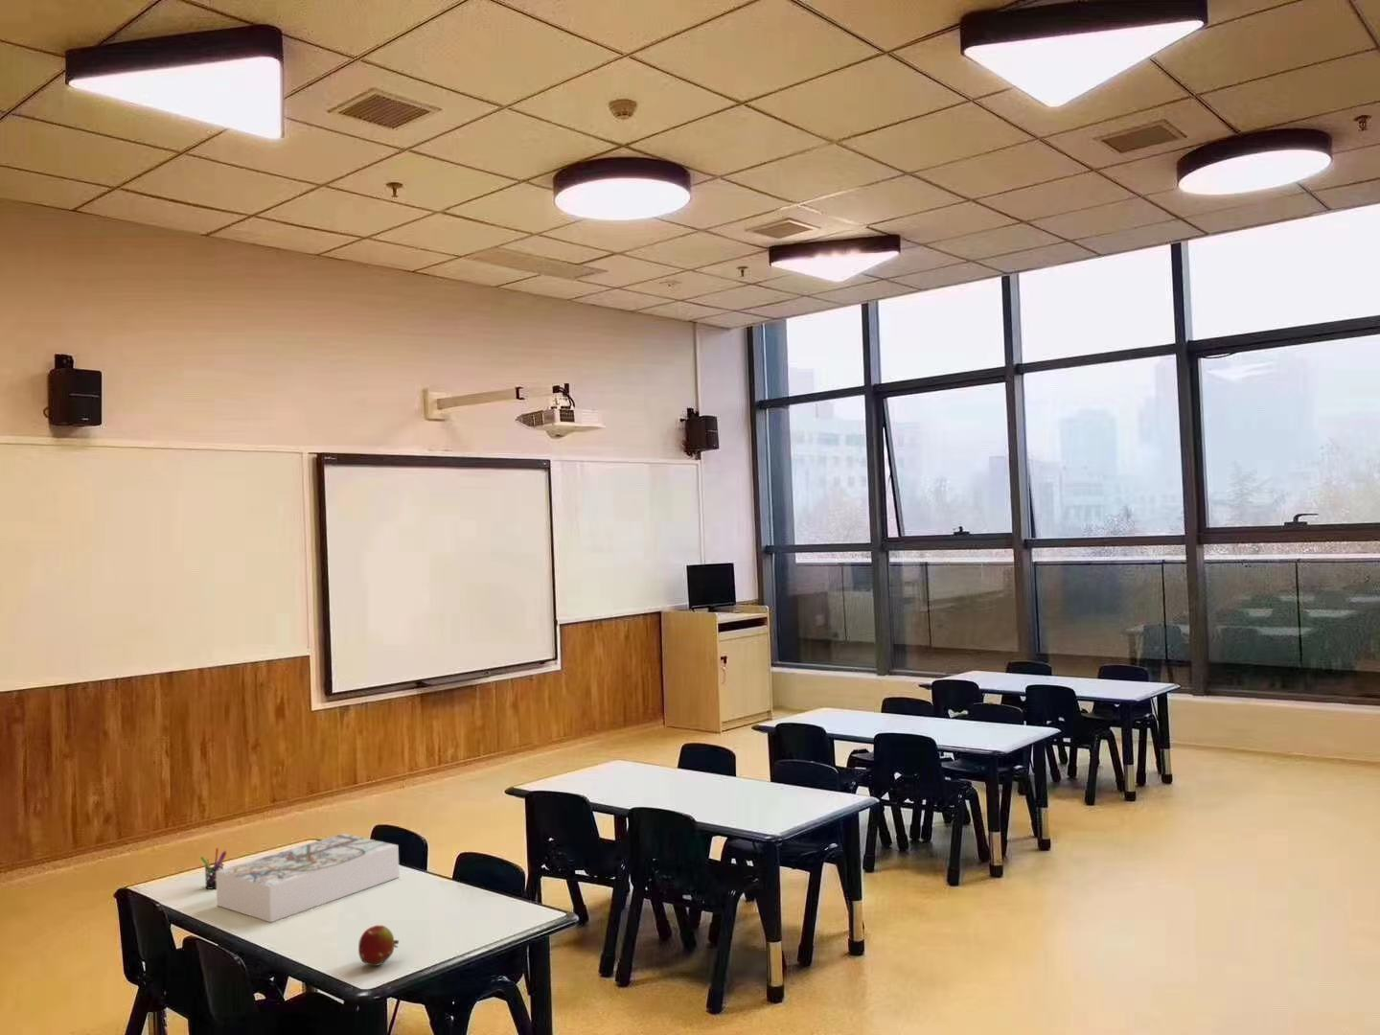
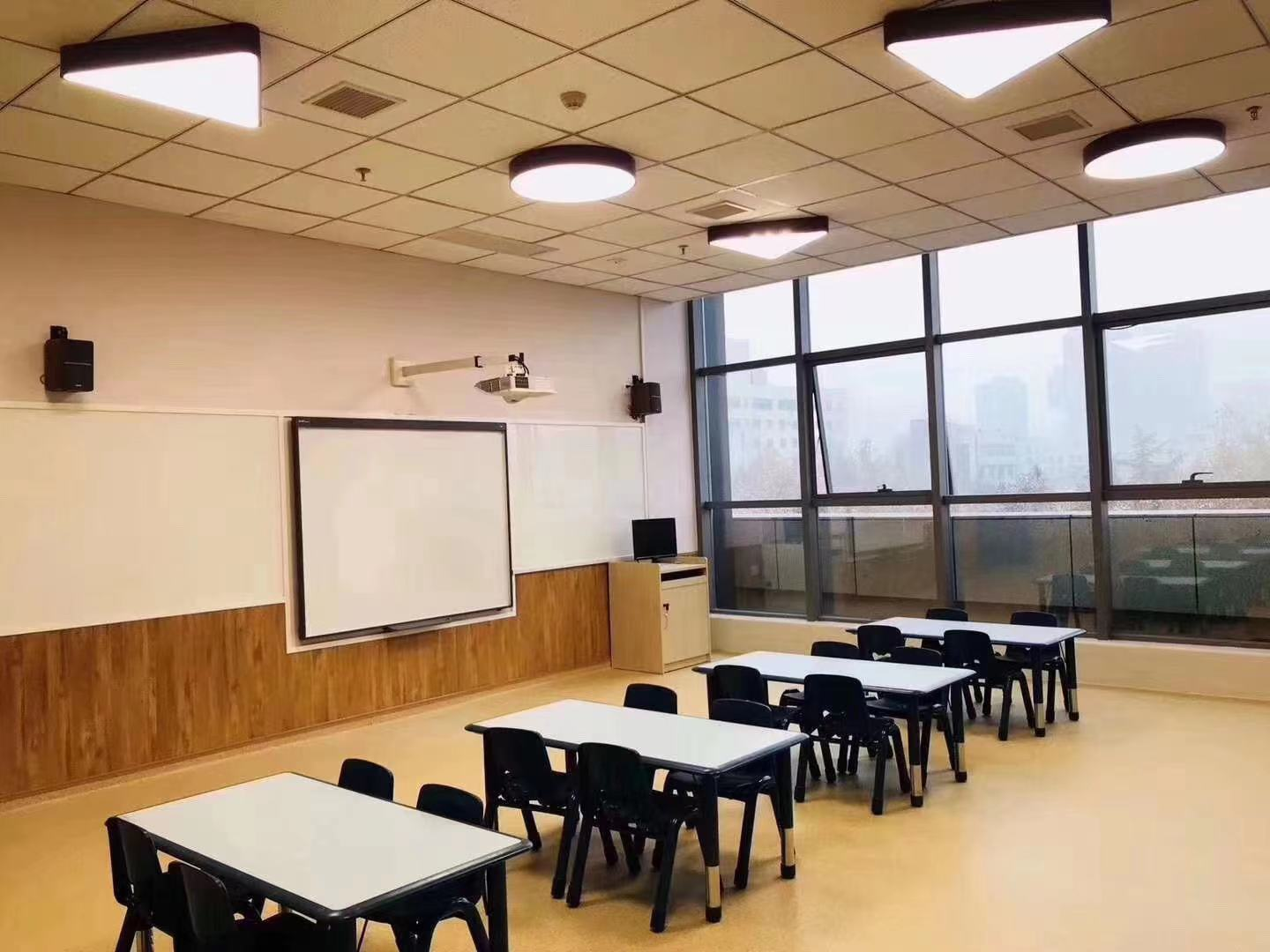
- board game (310, 874)
- pen holder (212, 868)
- fruit (378, 945)
